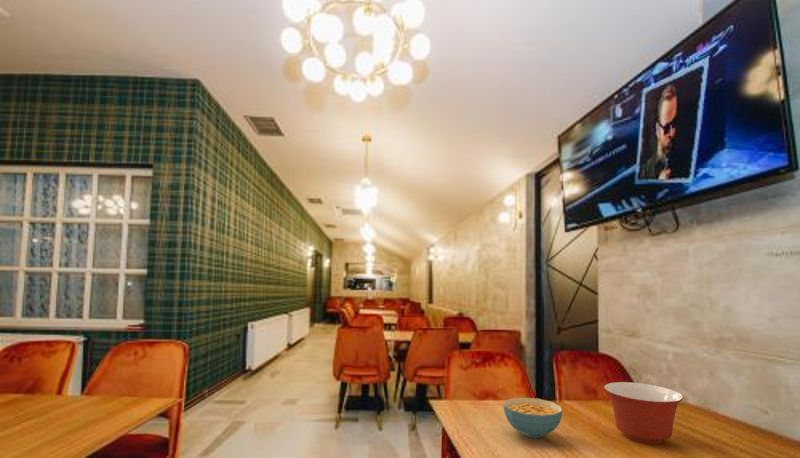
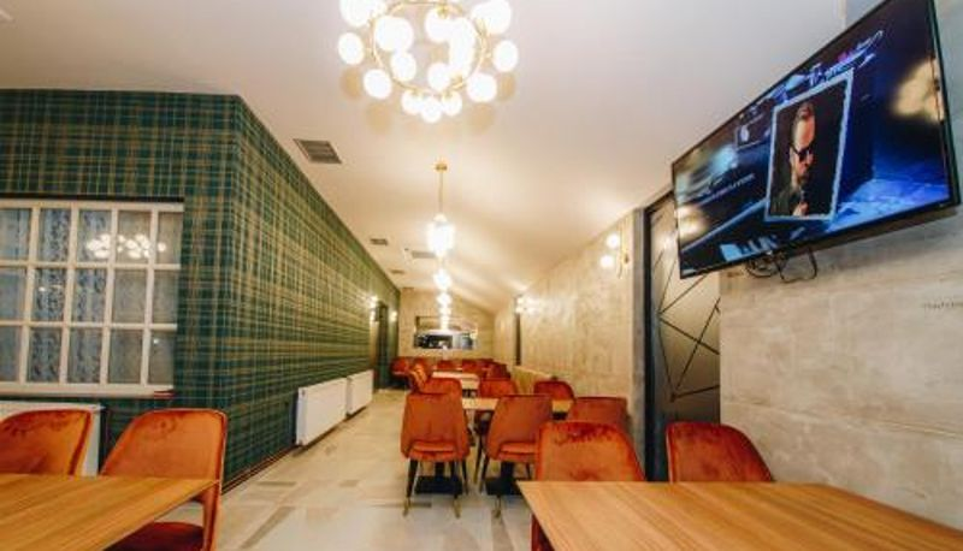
- mixing bowl (642, 413)
- cereal bowl (532, 420)
